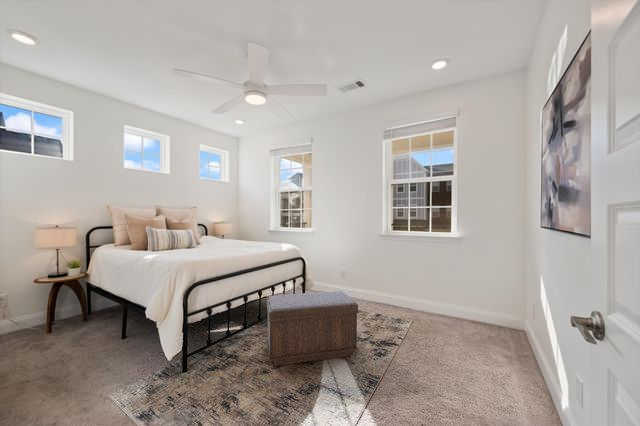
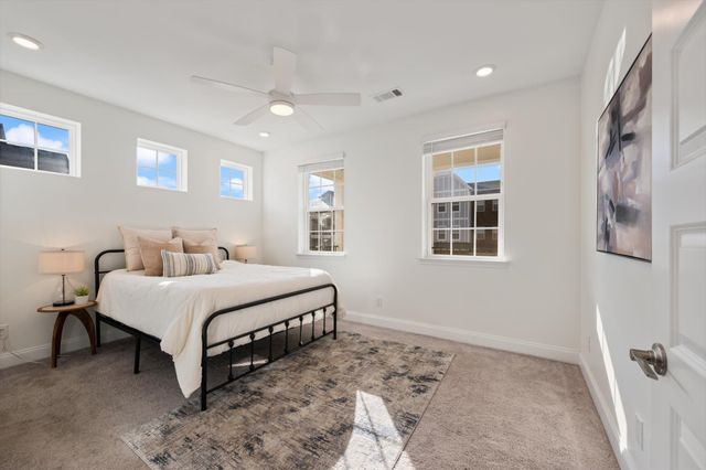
- bench (310, 324)
